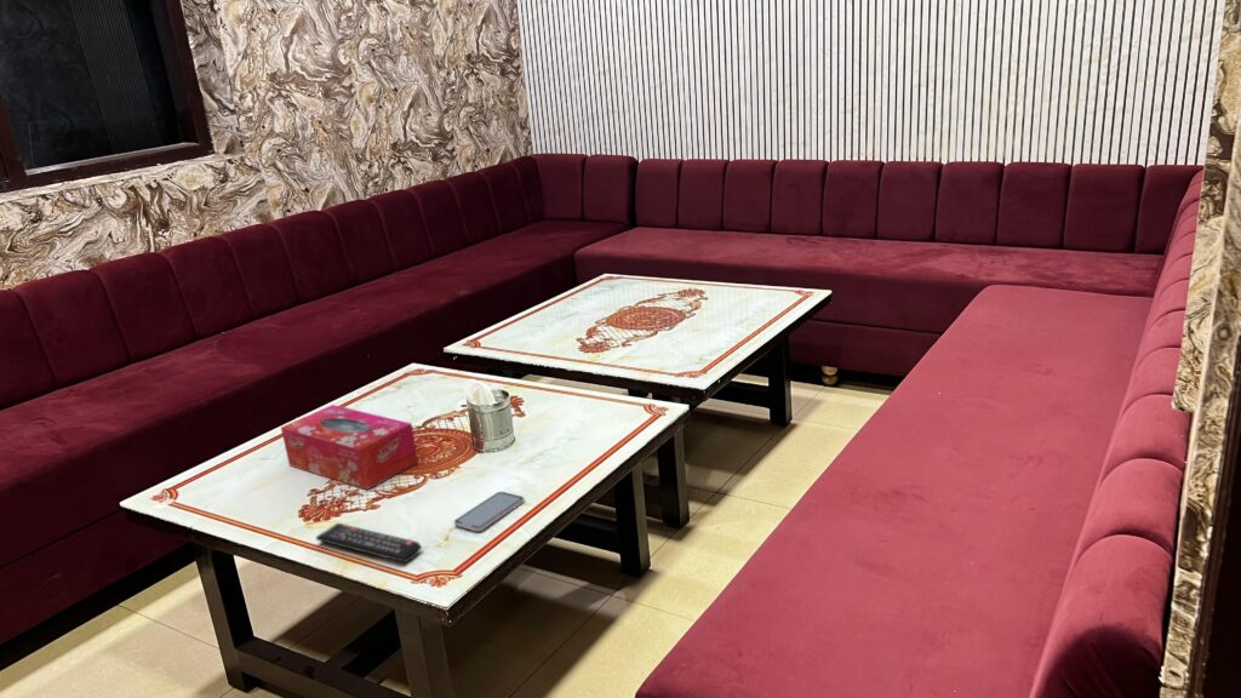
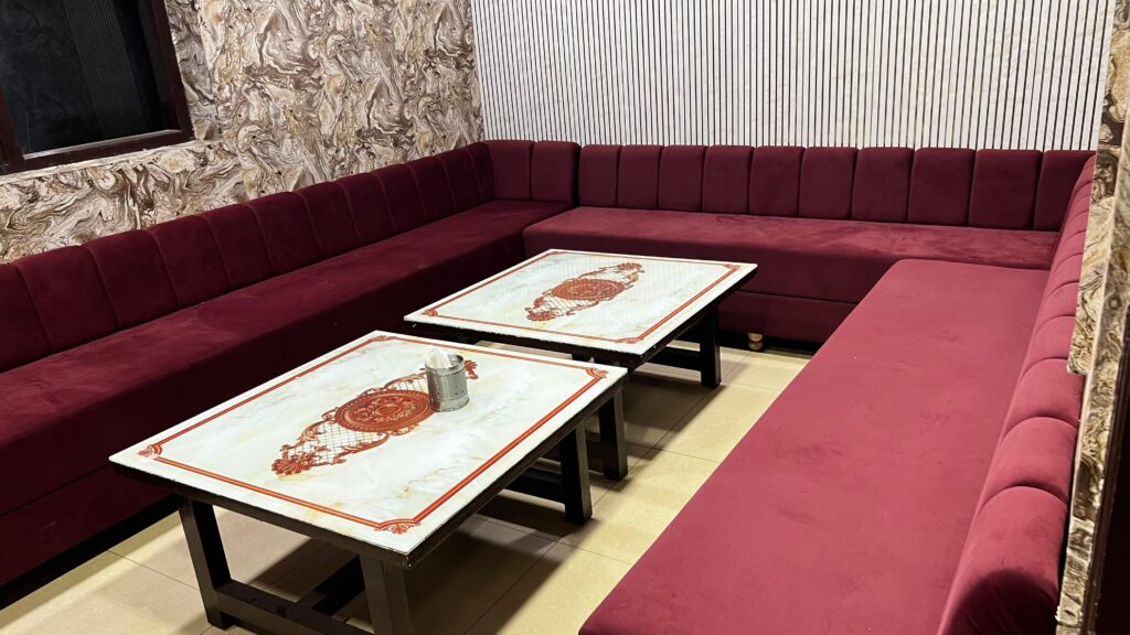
- remote control (367, 543)
- tissue box (349, 445)
- smartphone (490, 510)
